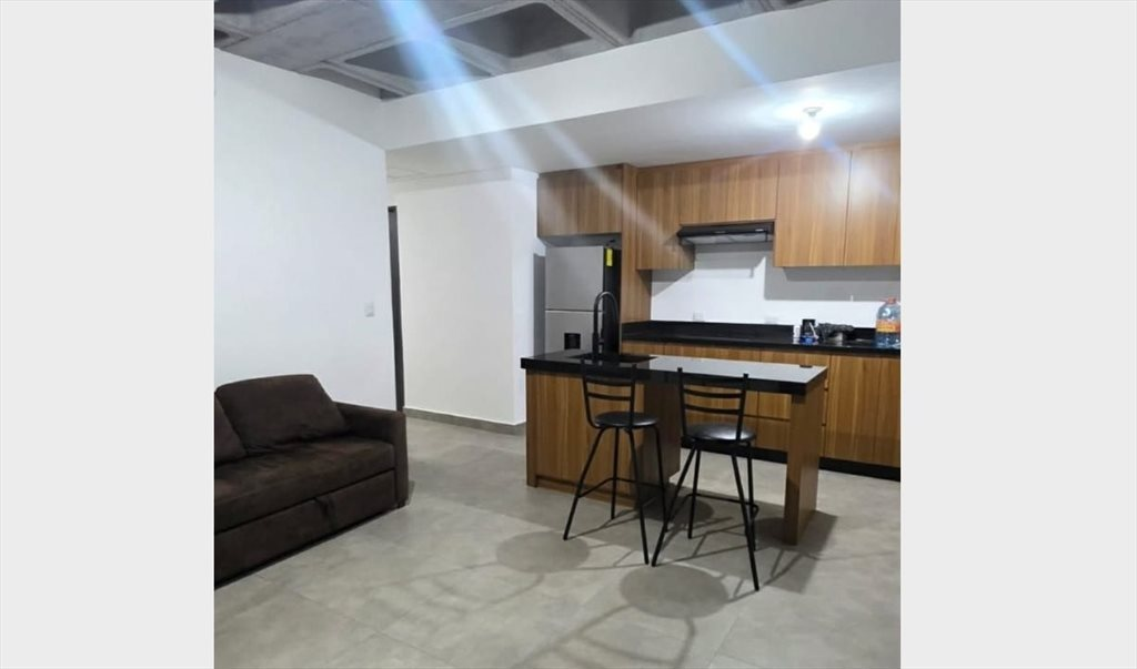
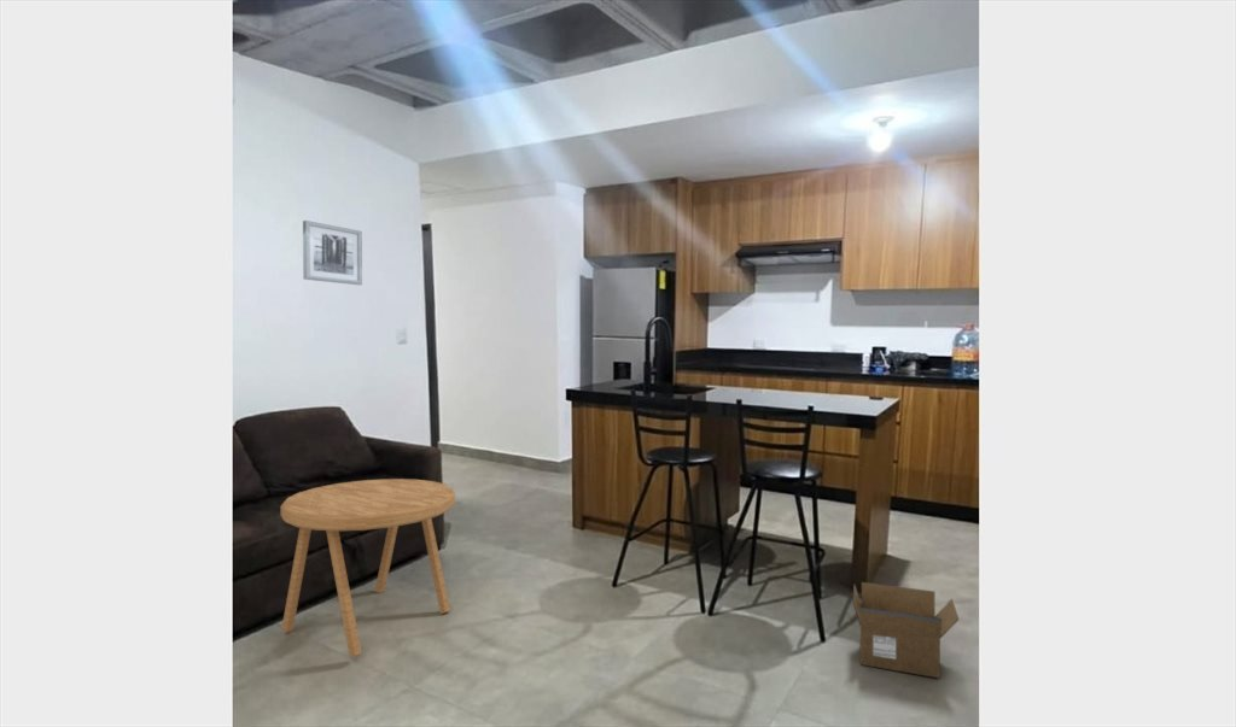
+ cardboard box (902, 629)
+ wall art (333, 253)
+ side table (381, 558)
